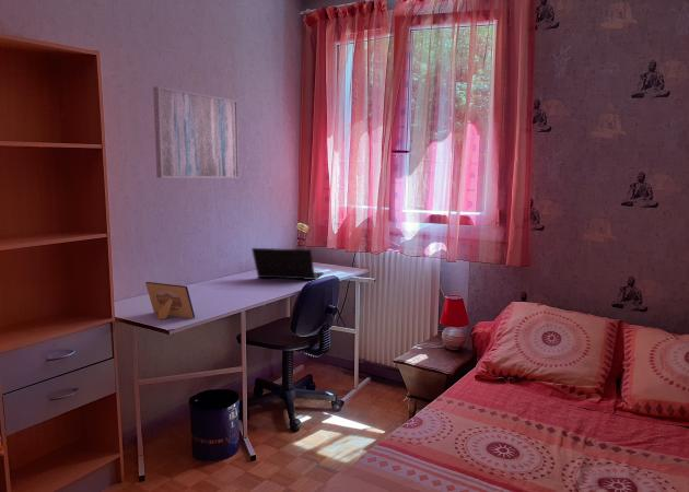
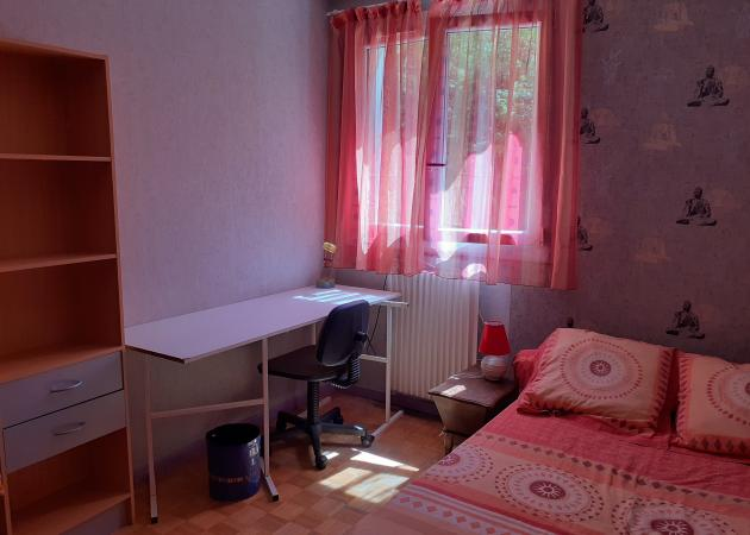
- picture frame (166, 301)
- laptop (289, 261)
- wall art (199, 136)
